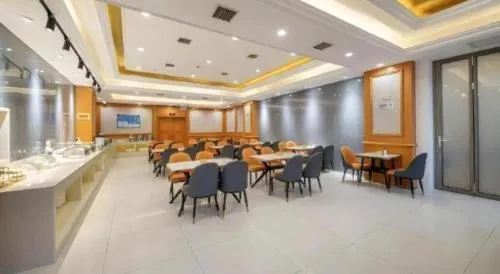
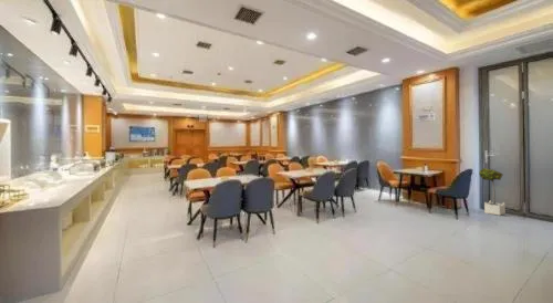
+ potted tree (493, 190)
